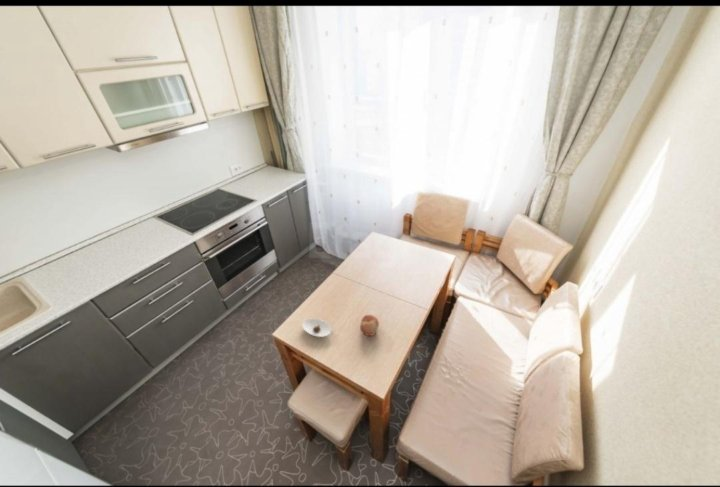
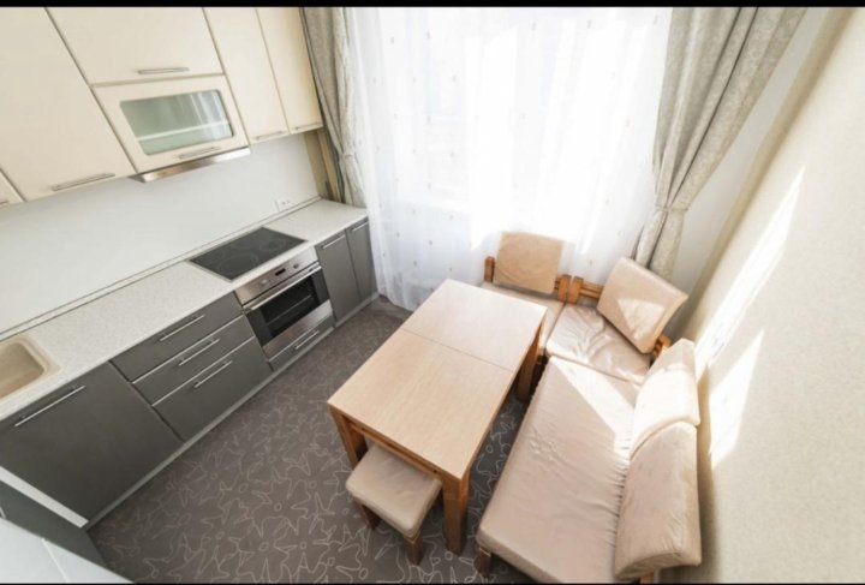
- fruit (369, 325)
- saucer (316, 328)
